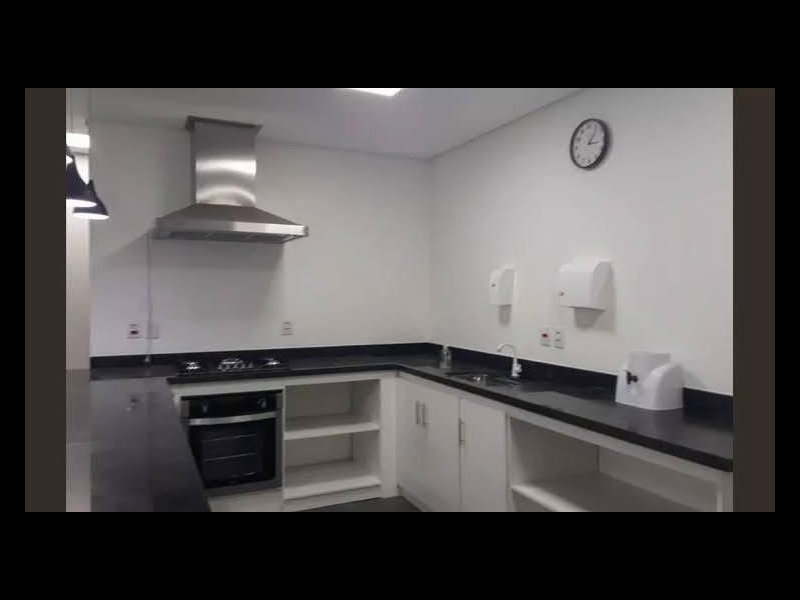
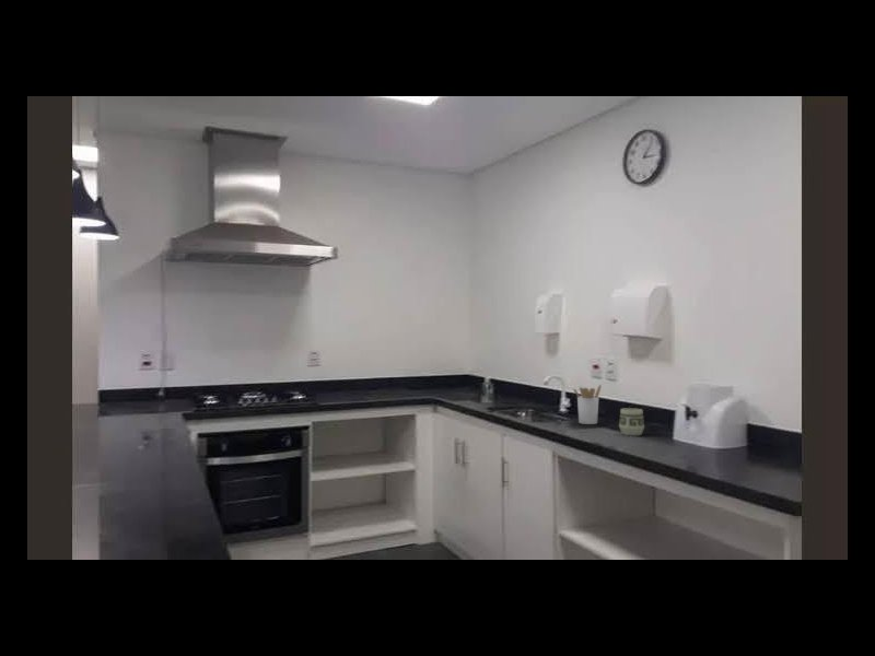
+ utensil holder (587, 403)
+ cup (631, 421)
